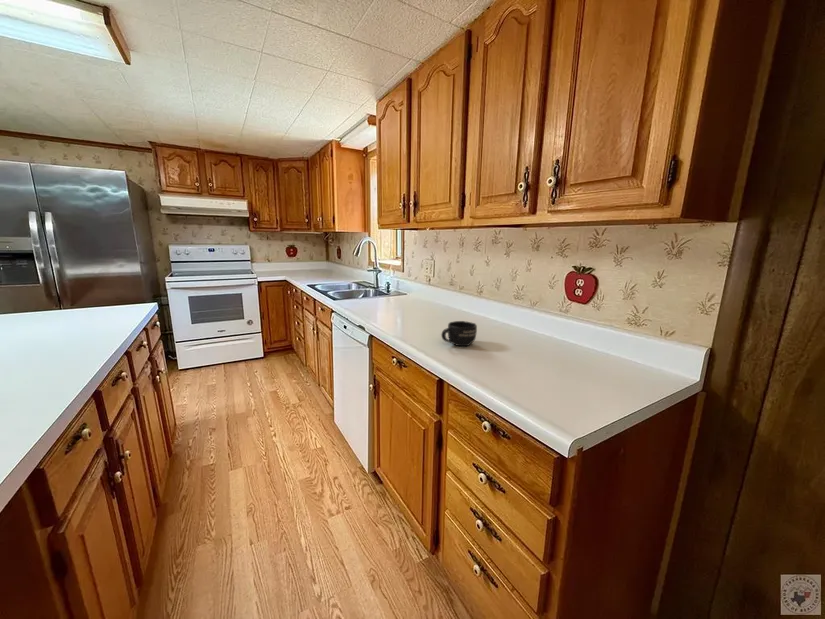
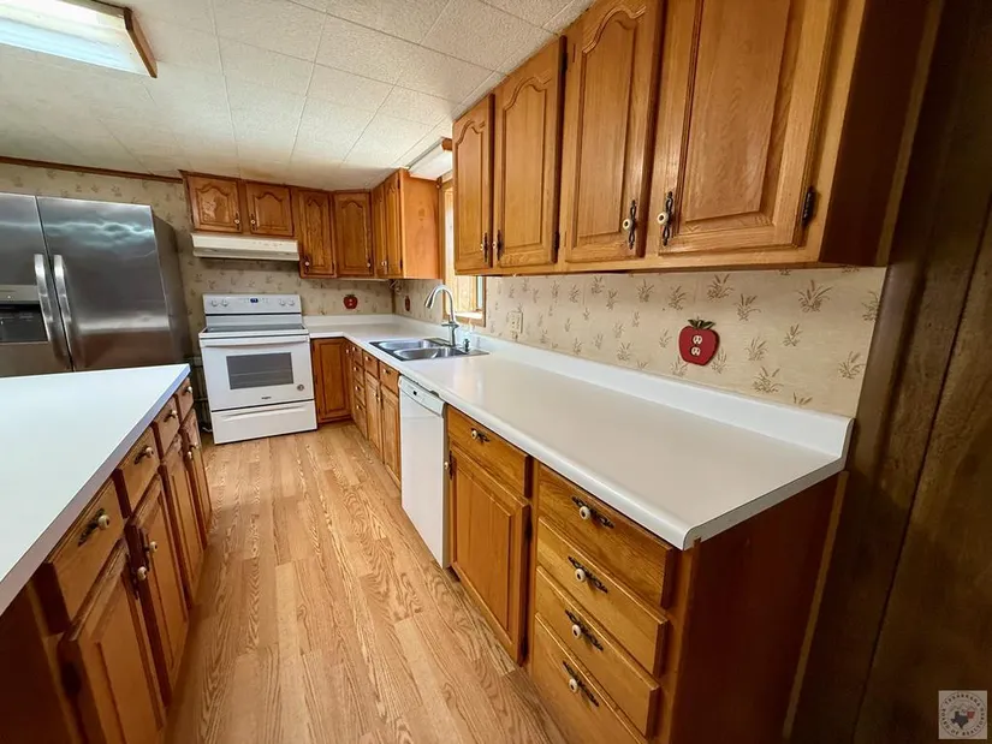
- mug (457, 334)
